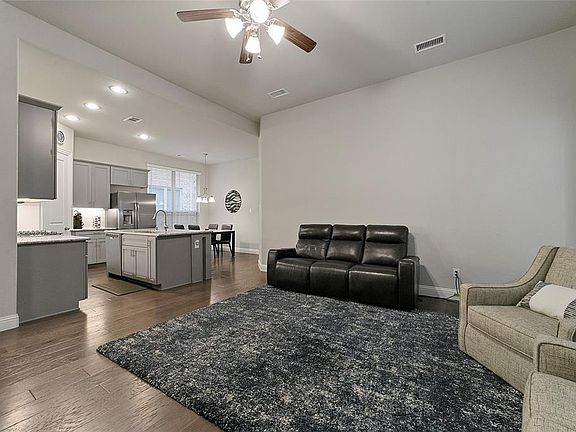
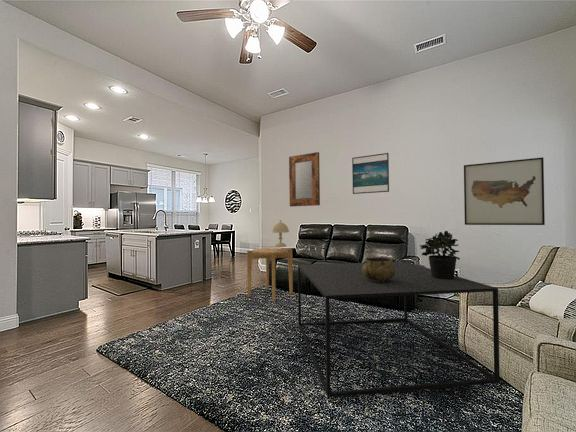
+ side table (268, 272)
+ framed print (370, 174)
+ potted plant (442, 253)
+ home mirror (303, 180)
+ table lamp (273, 232)
+ wall art (501, 193)
+ decorative bowl (378, 269)
+ coffee table (379, 319)
